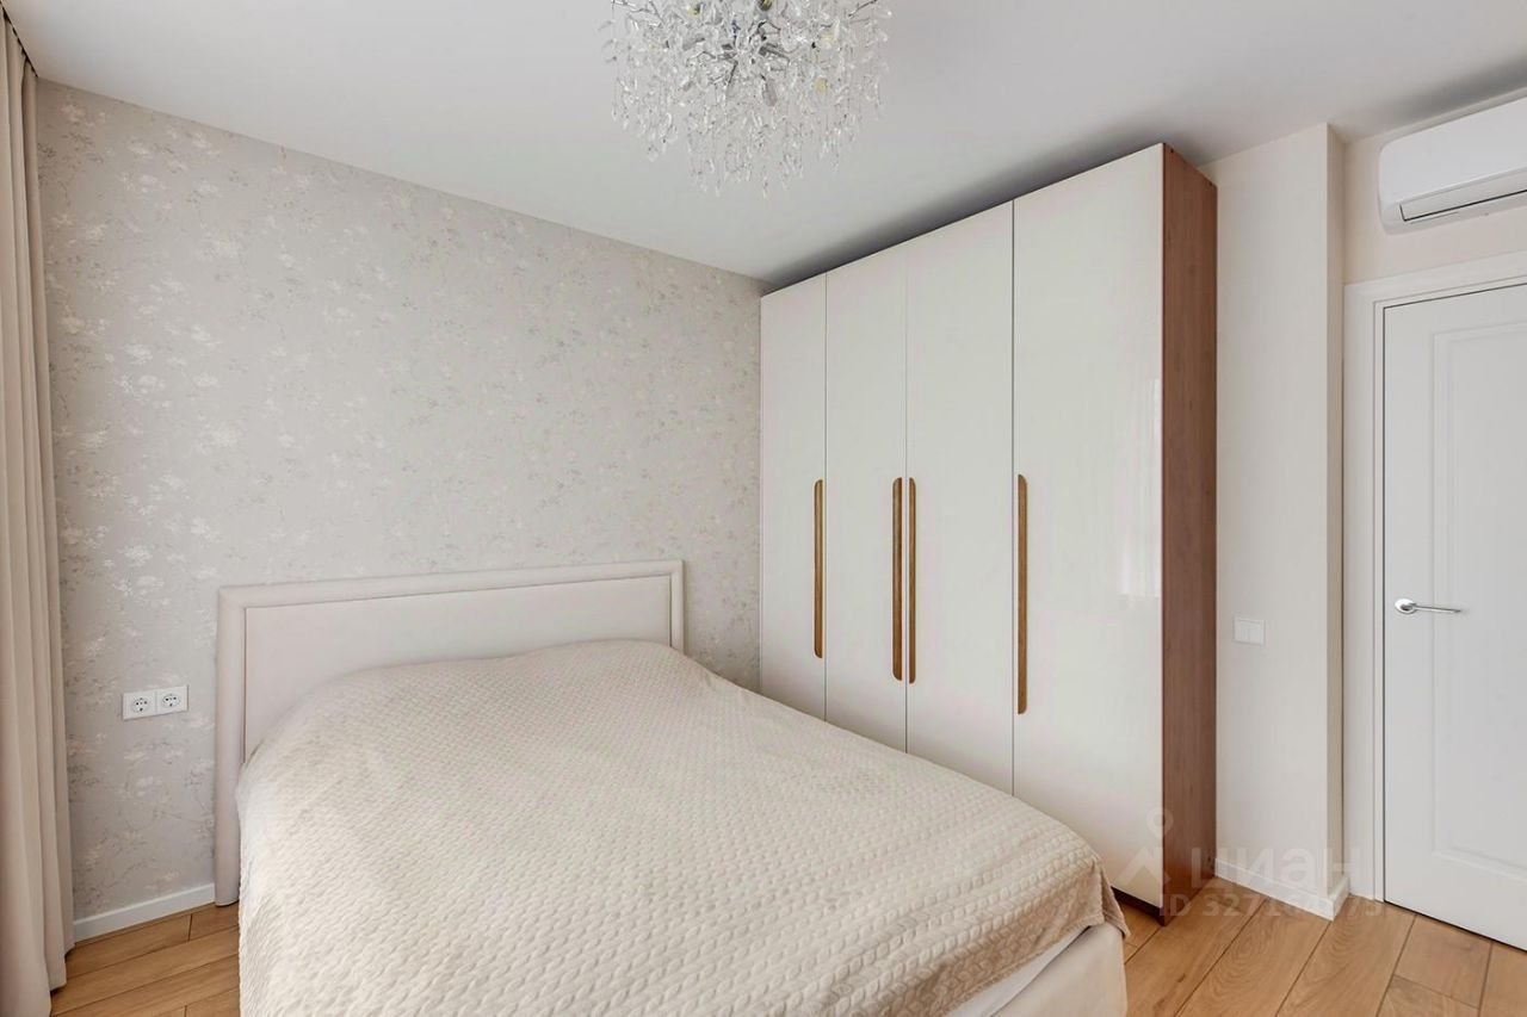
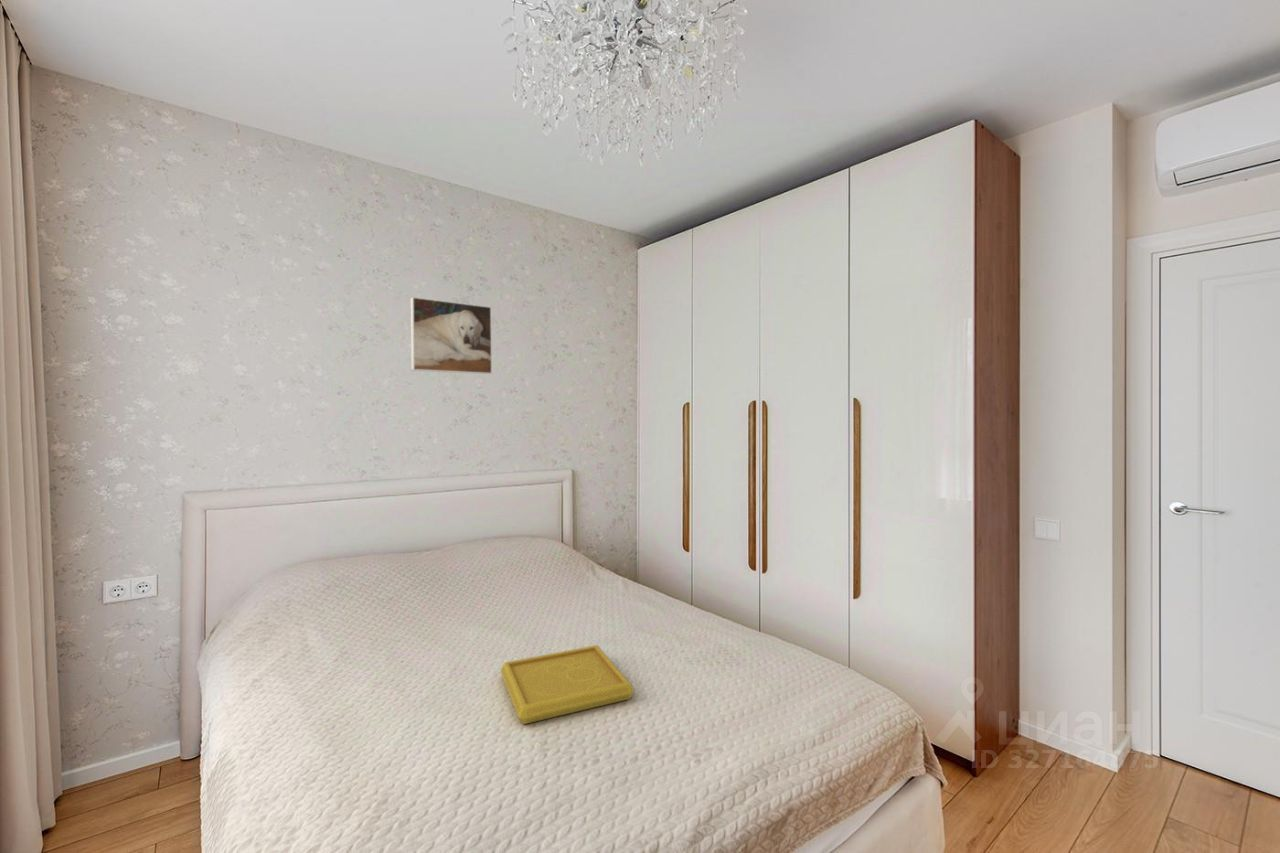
+ serving tray (564, 679)
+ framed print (452, 337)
